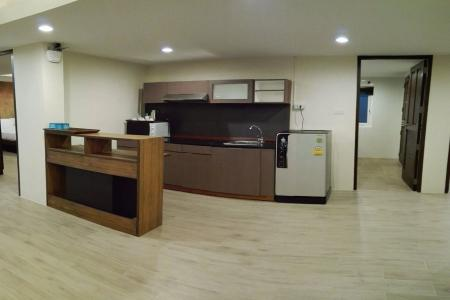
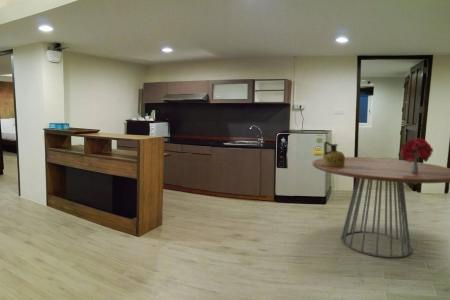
+ bouquet (415, 154)
+ ceramic jug (333, 153)
+ dining table (378, 205)
